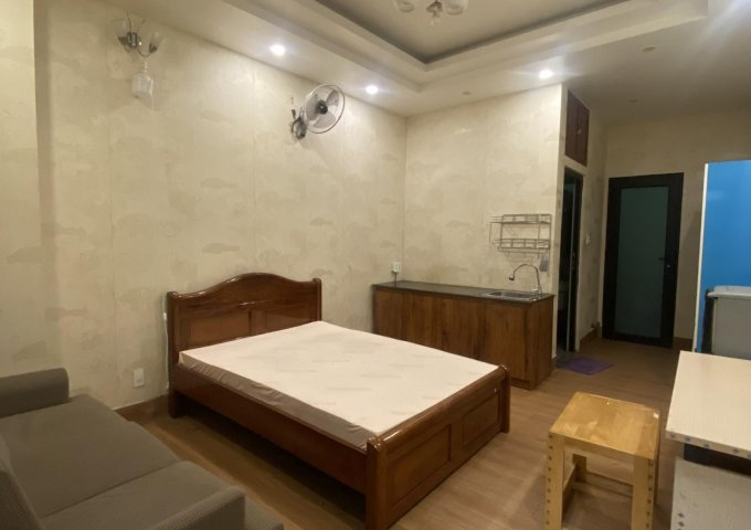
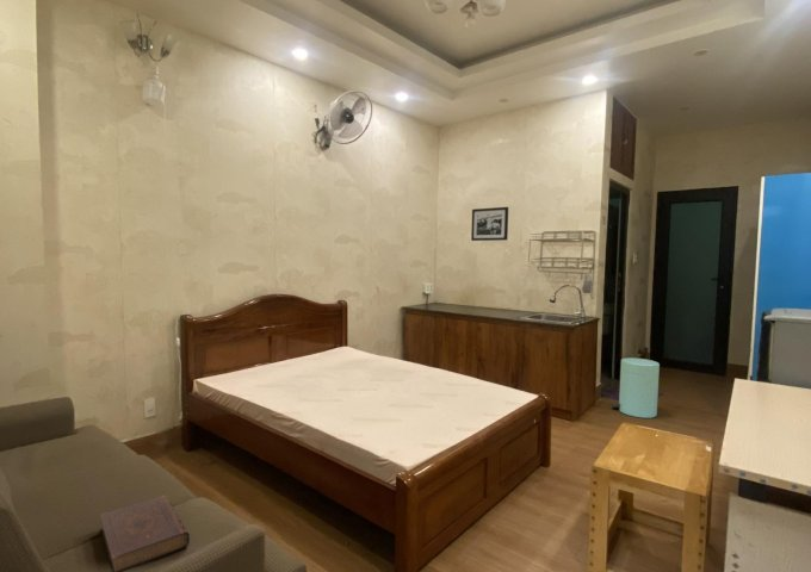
+ picture frame (489, 224)
+ trash can (634, 385)
+ book (143, 529)
